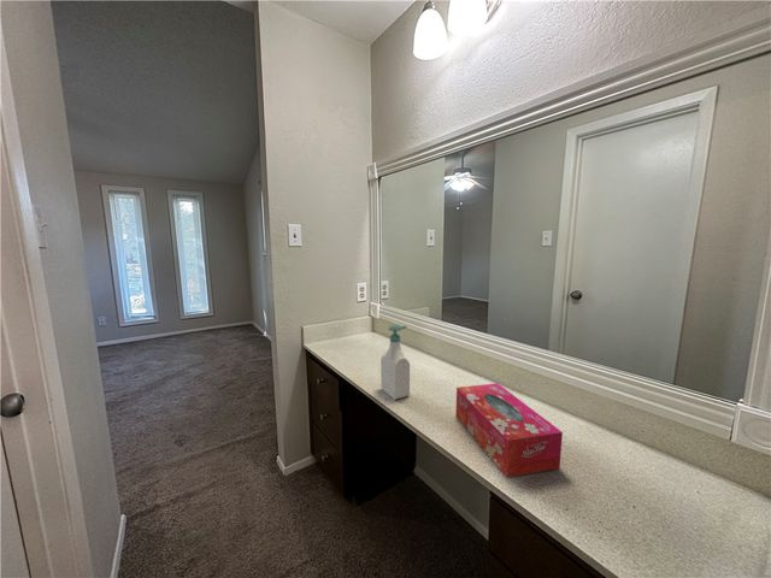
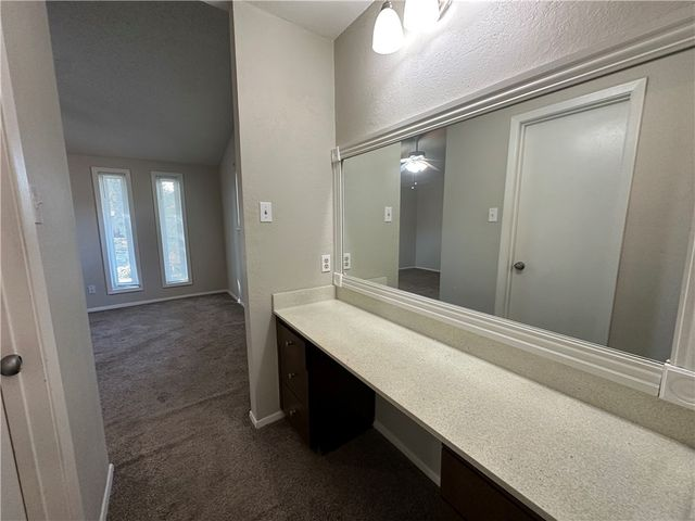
- soap bottle (396, 358)
- tissue box (501, 421)
